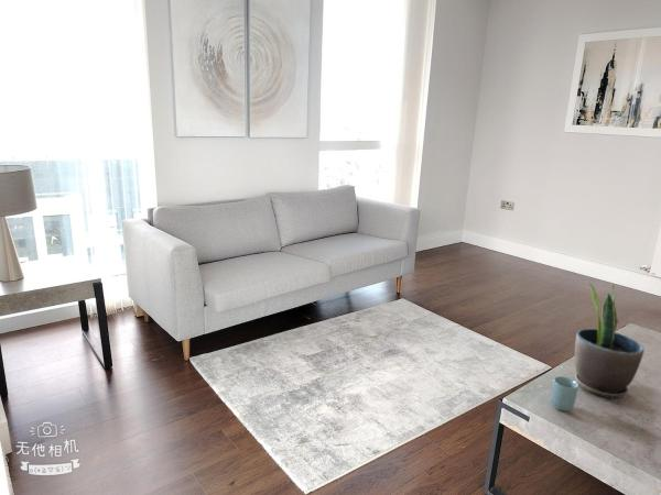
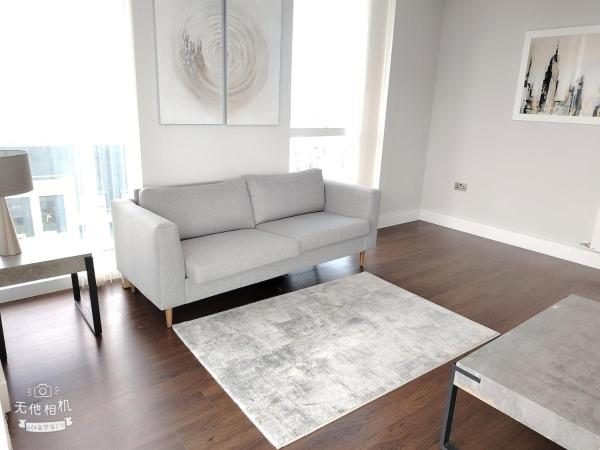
- cup (563, 394)
- potted plant (609, 338)
